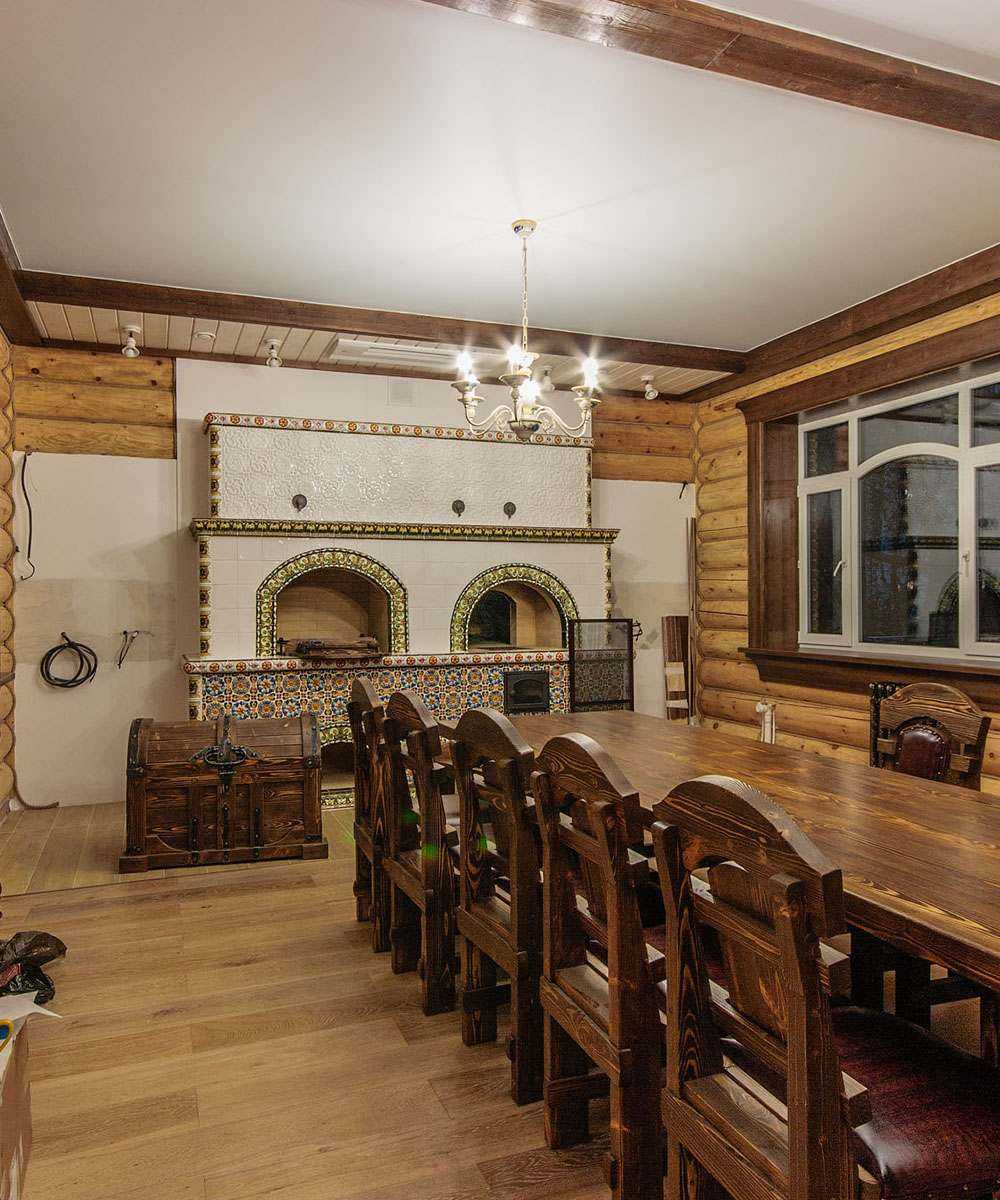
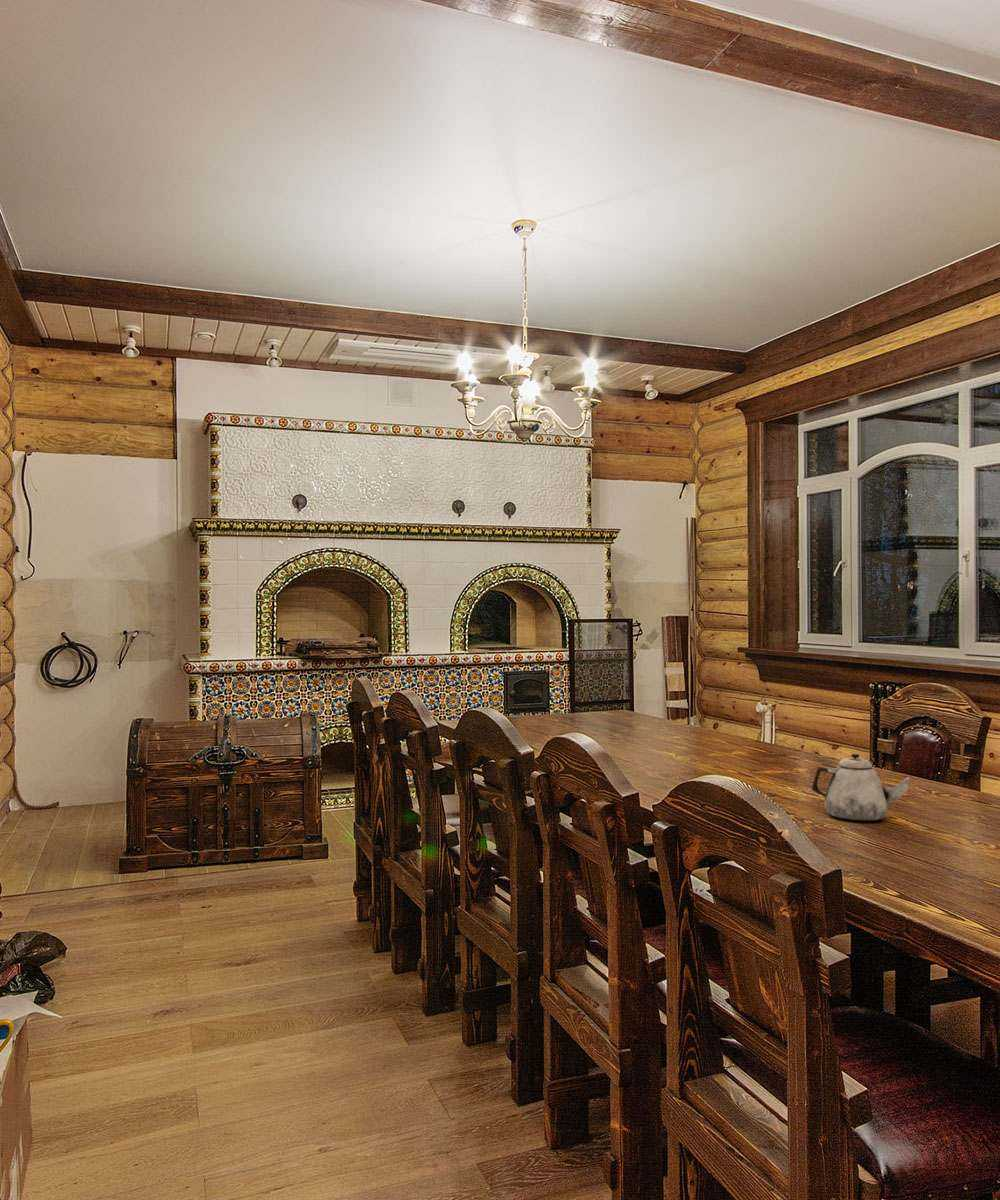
+ teapot (862, 785)
